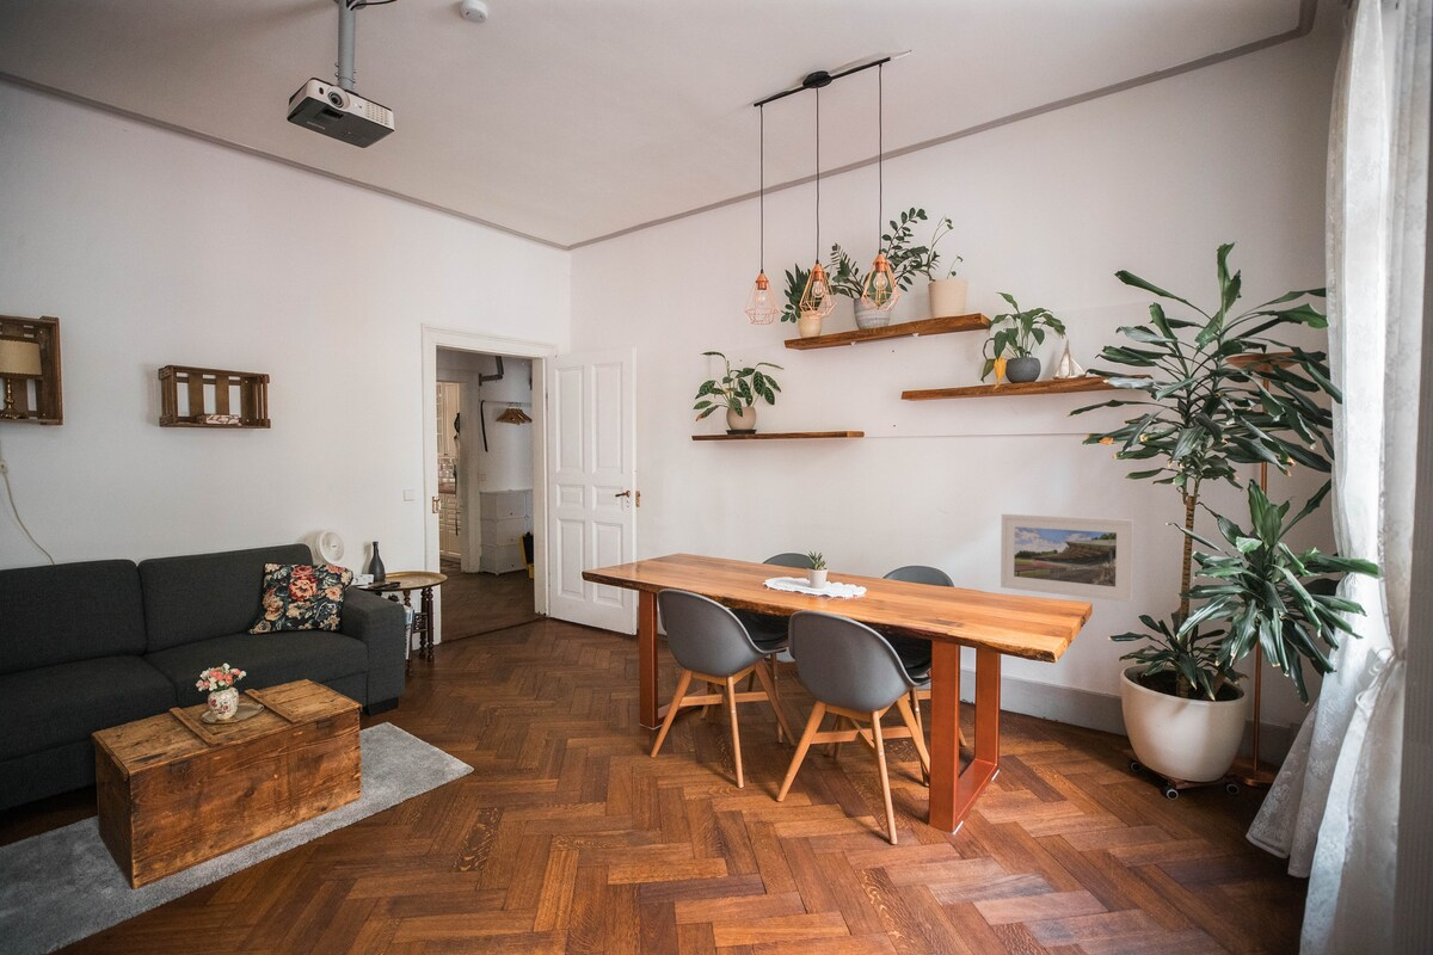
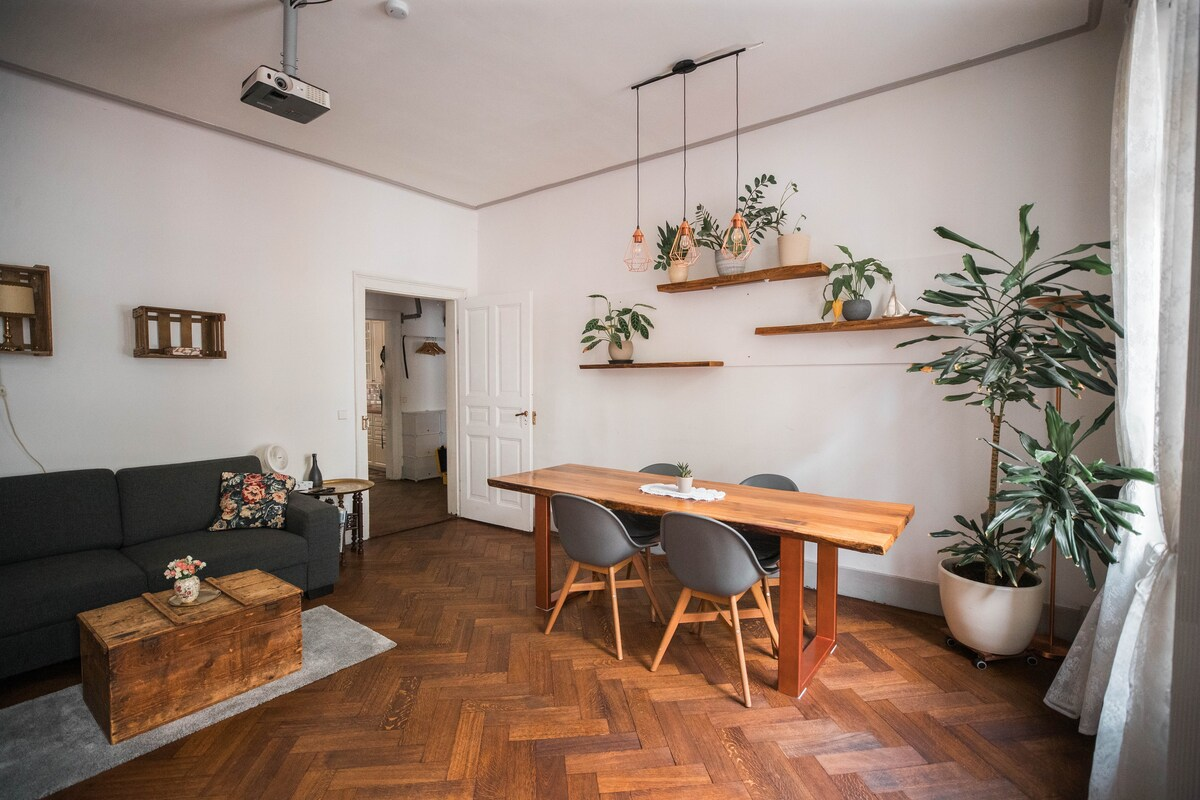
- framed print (1063, 555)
